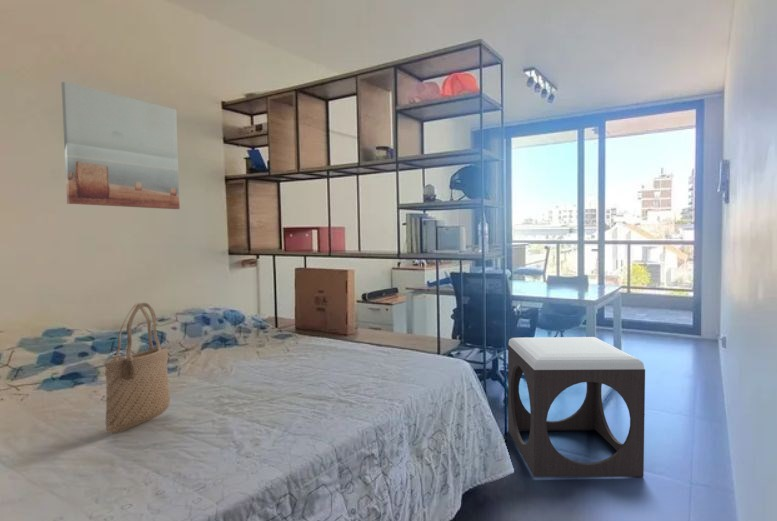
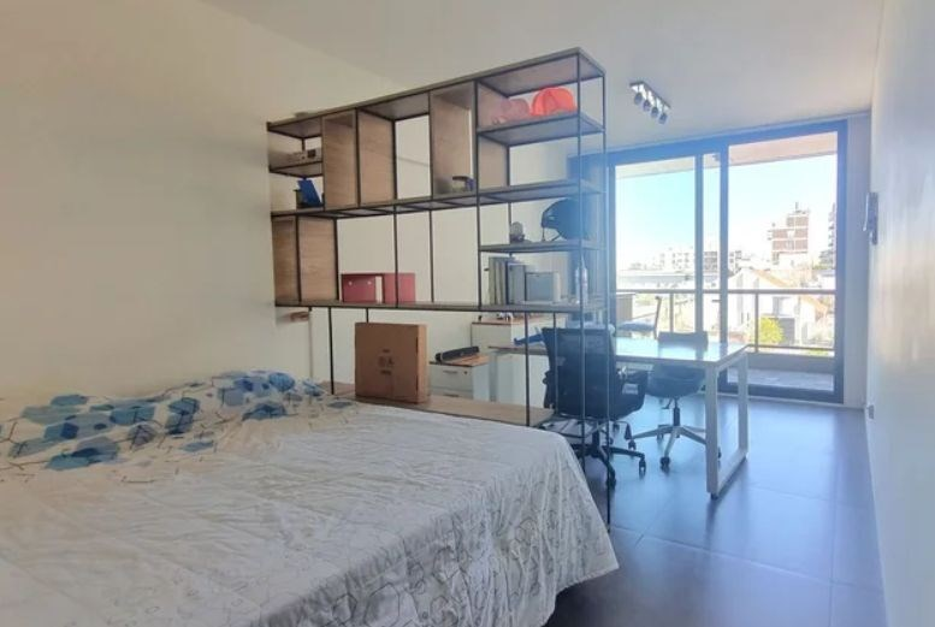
- wall art (126, 152)
- footstool (563, 390)
- tote bag (138, 363)
